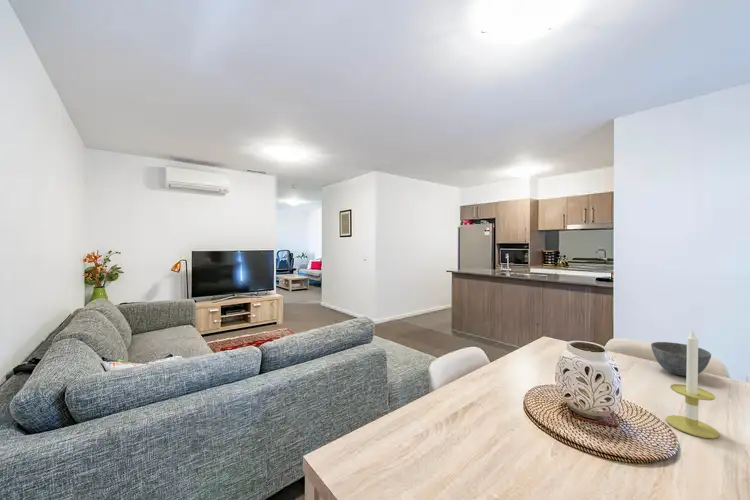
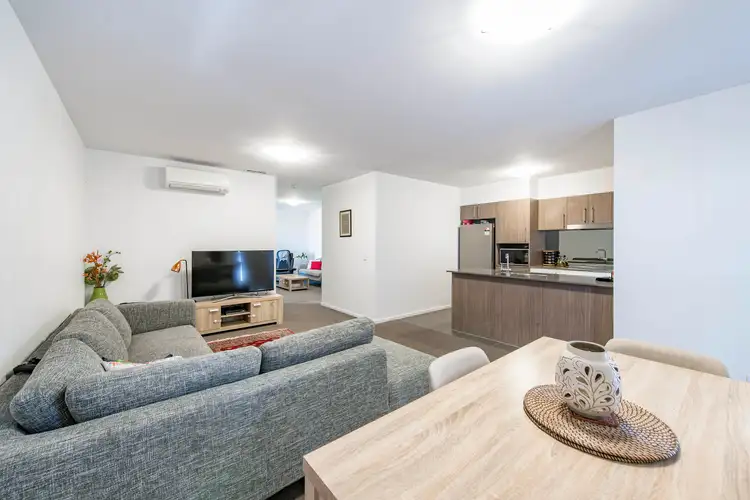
- bowl (679, 361)
- candle (692, 378)
